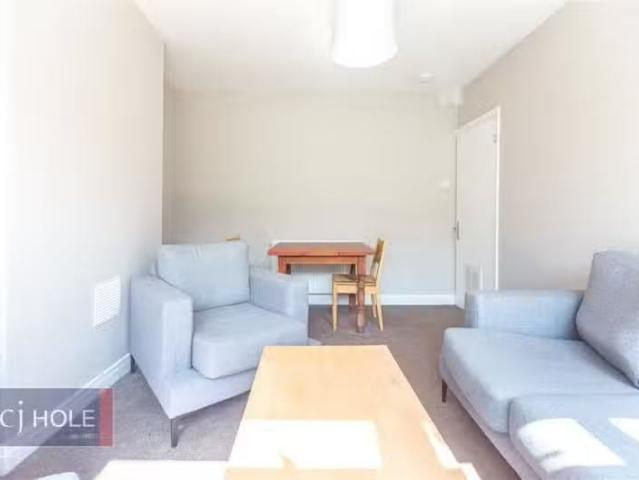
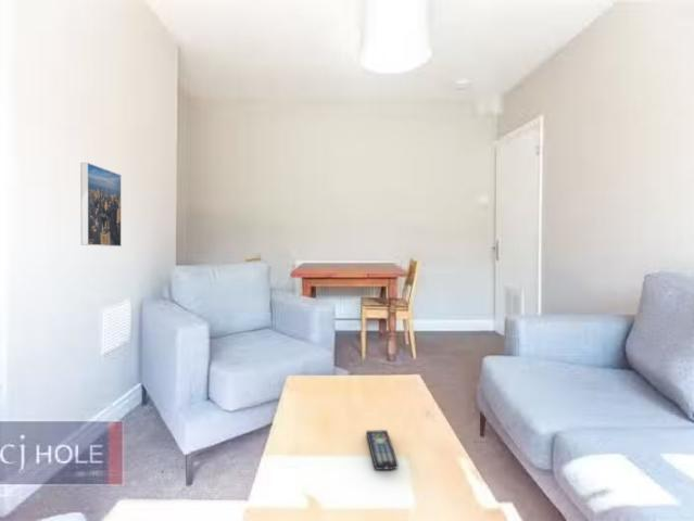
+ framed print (102, 207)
+ remote control (380, 447)
